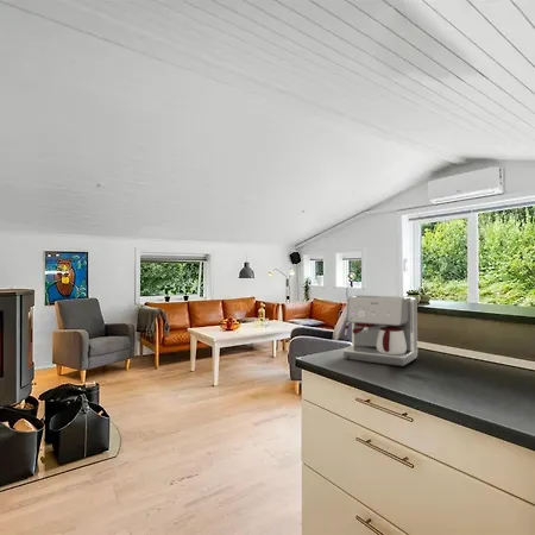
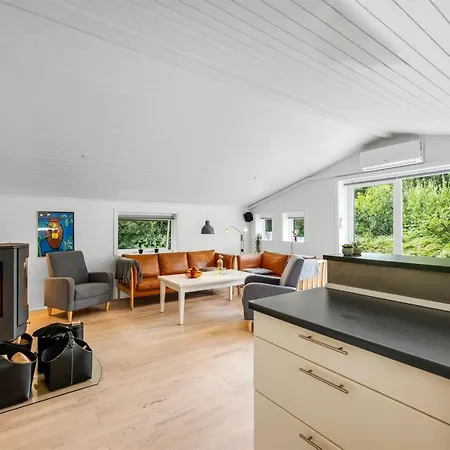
- coffee maker (379, 327)
